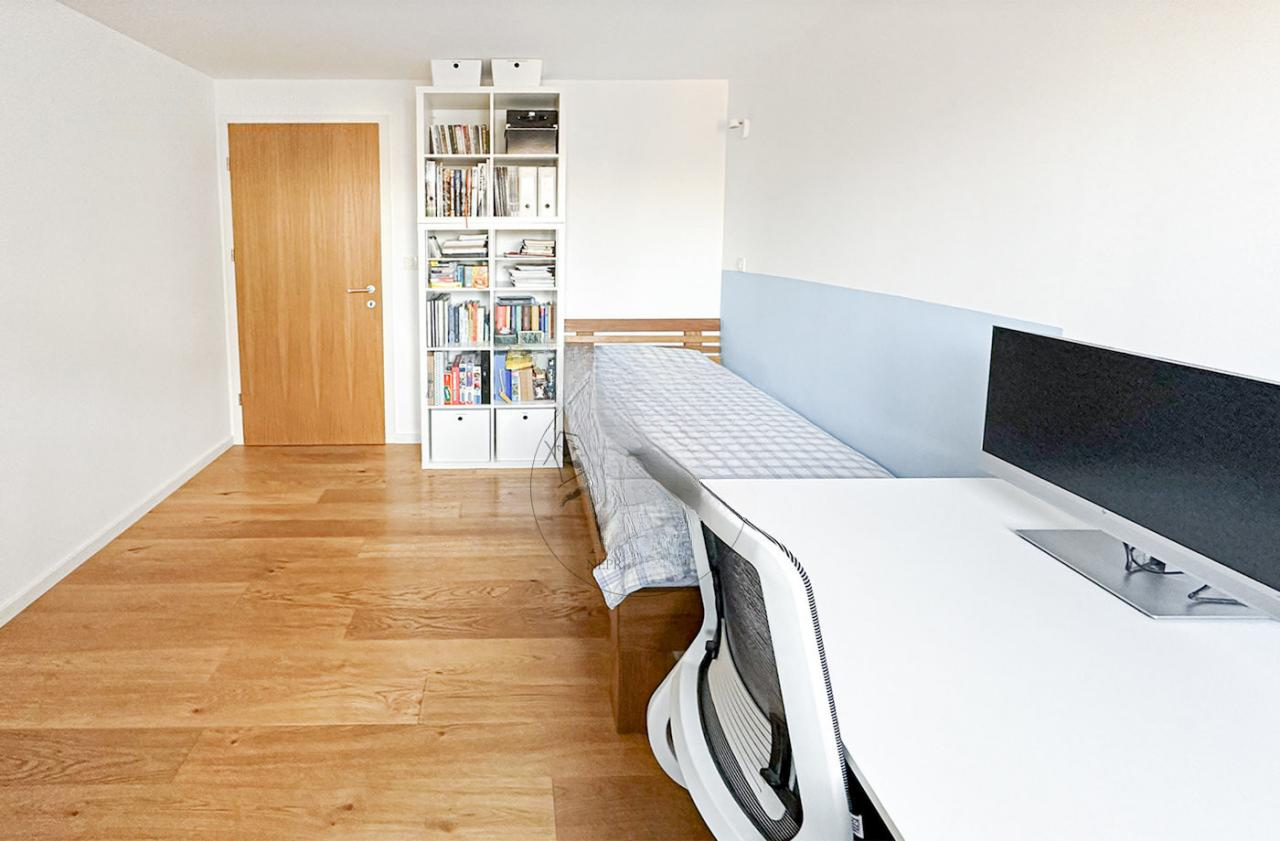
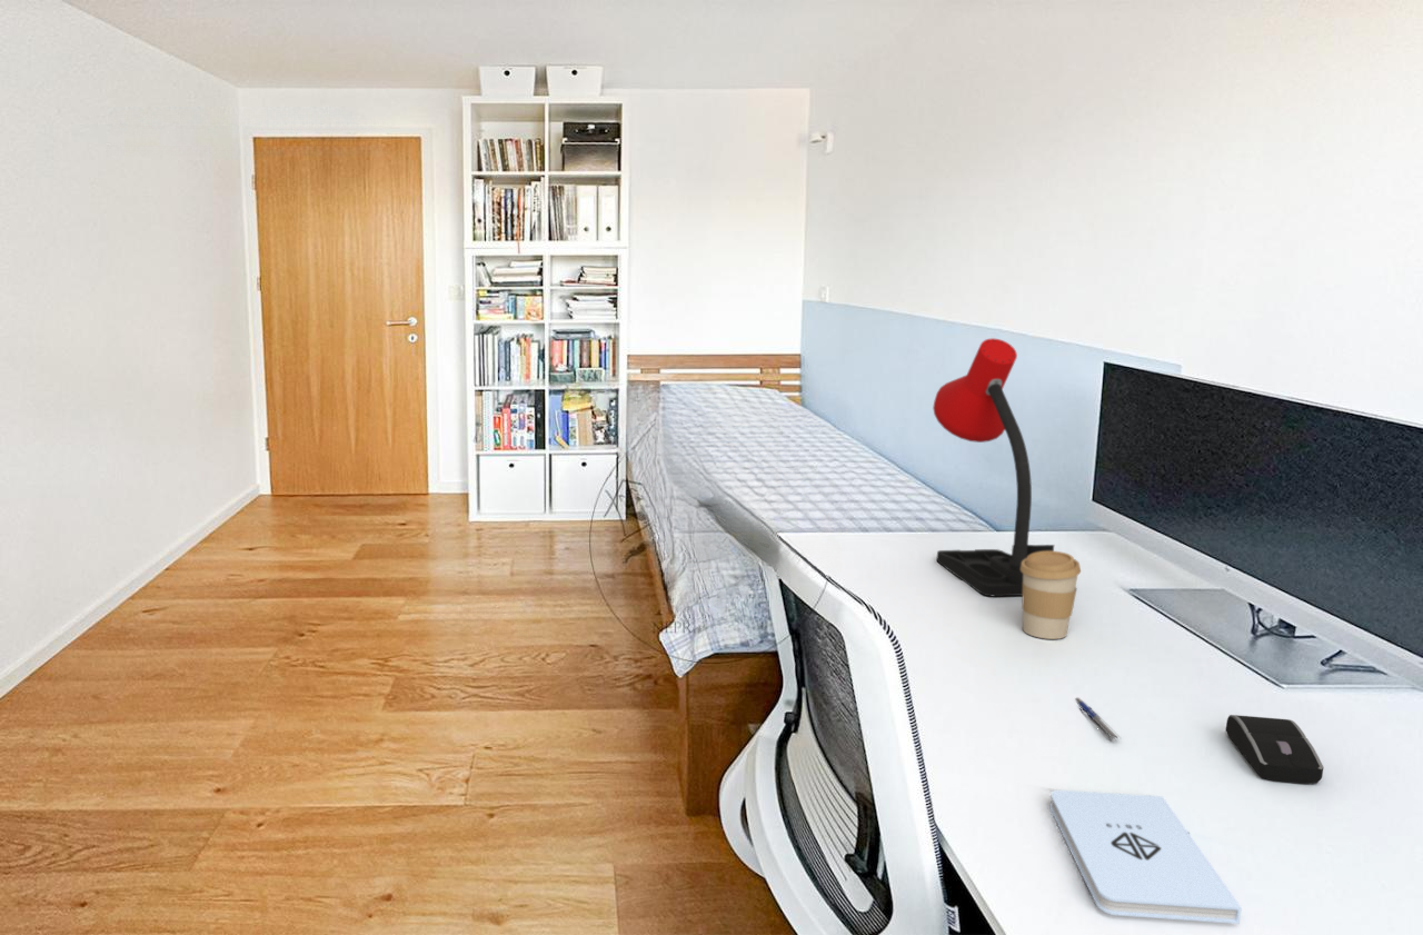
+ coffee cup (1047, 594)
+ computer mouse (1273, 746)
+ pen (1095, 717)
+ notepad (1134, 849)
+ desk lamp (989, 440)
